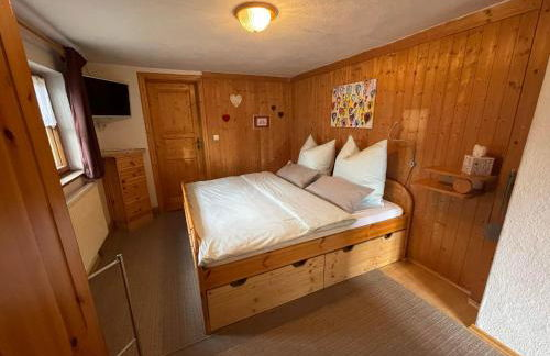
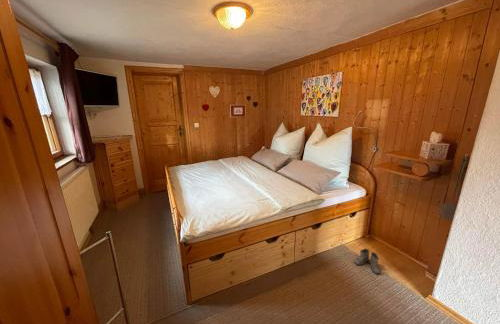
+ boots (367, 259)
